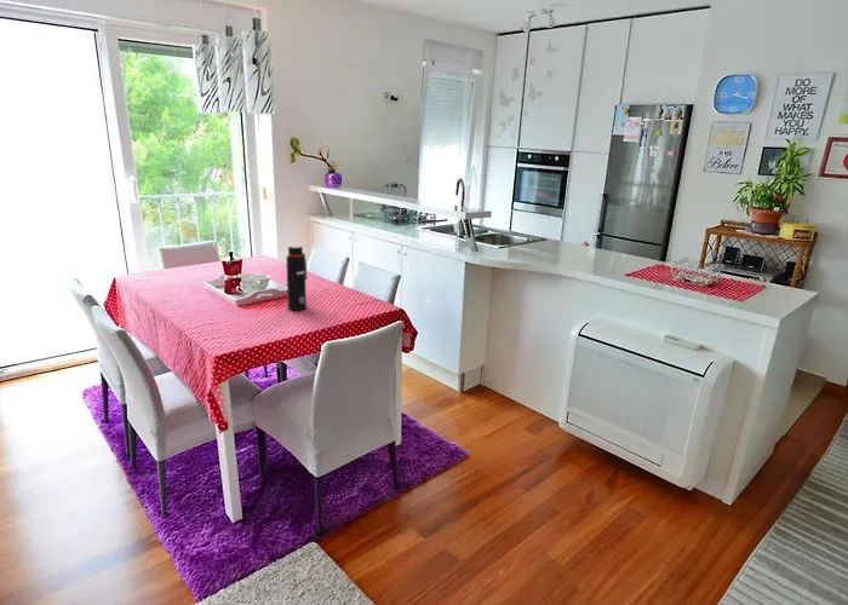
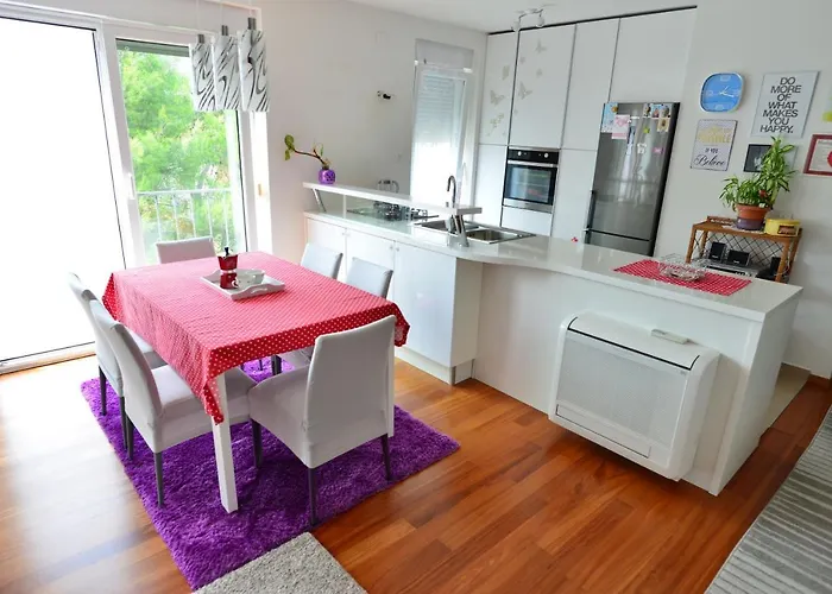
- water bottle (297, 277)
